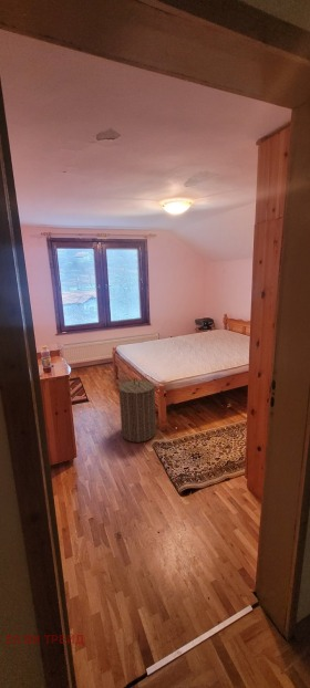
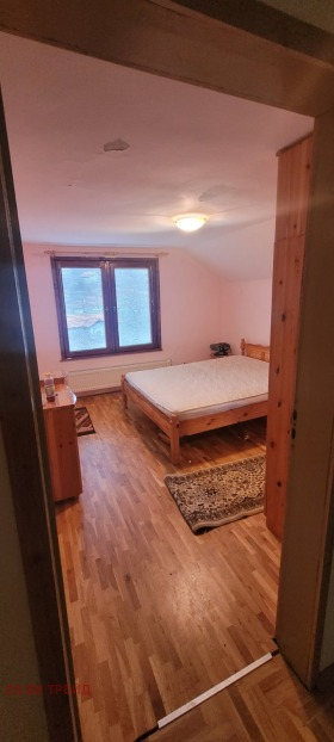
- laundry hamper (137, 406)
